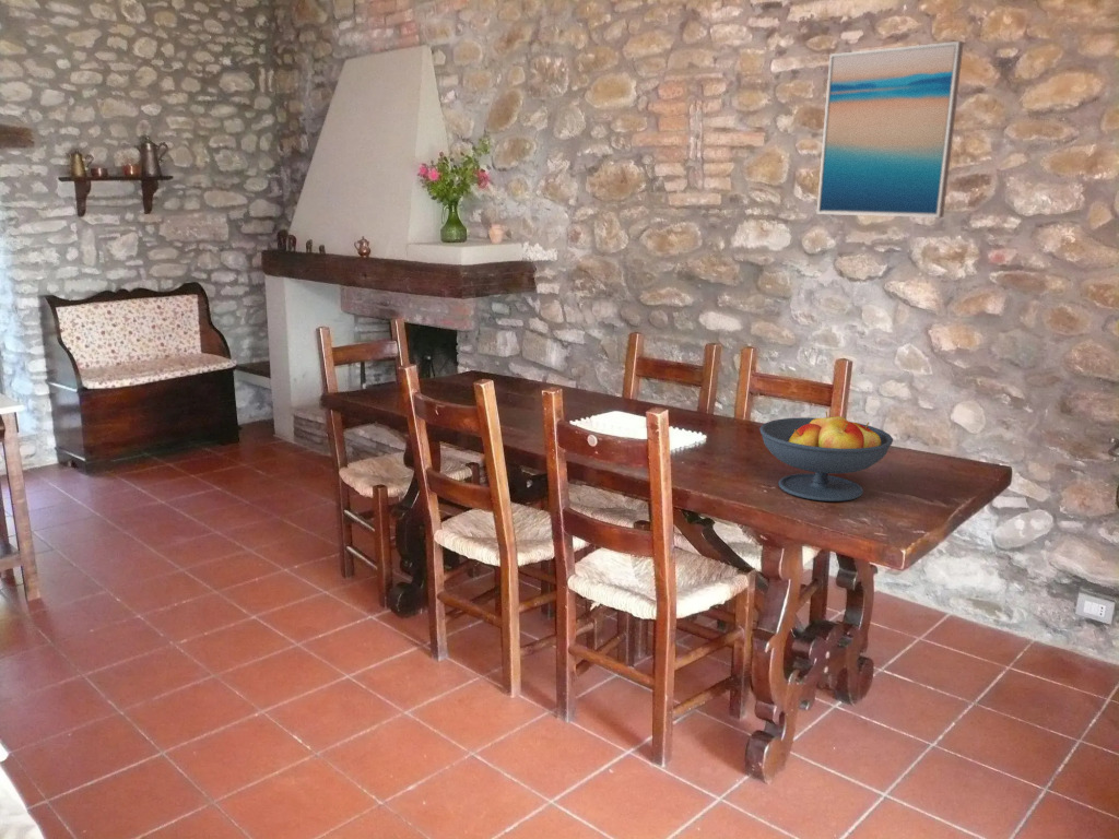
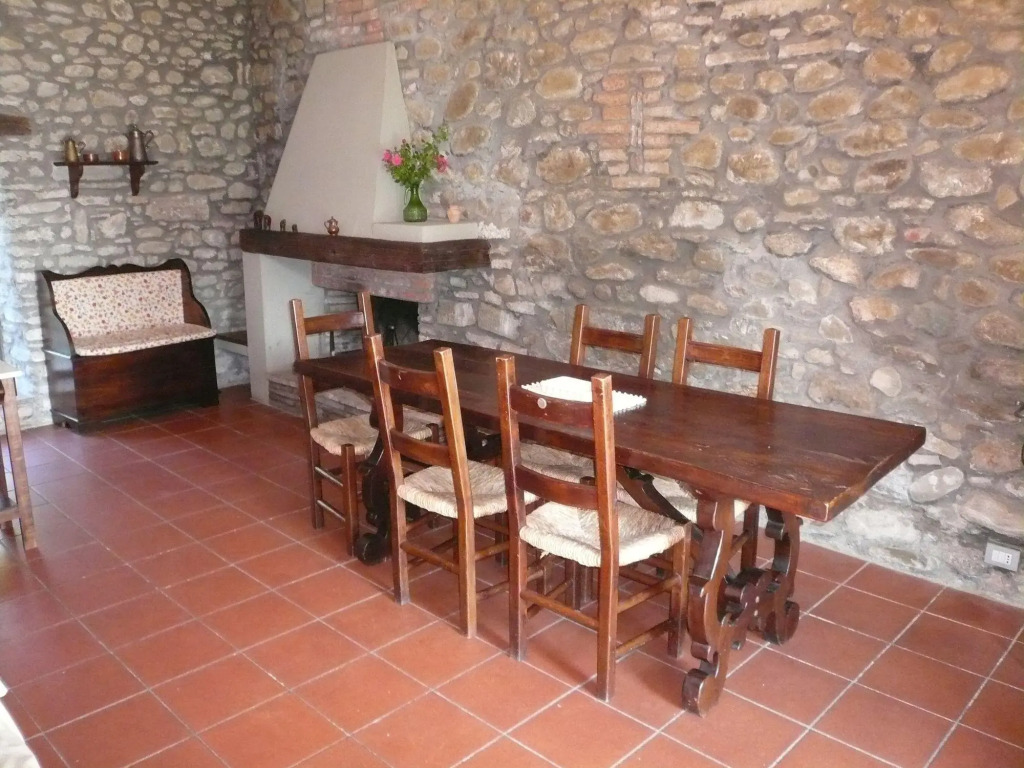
- fruit bowl (823, 450)
- wall art (885, 133)
